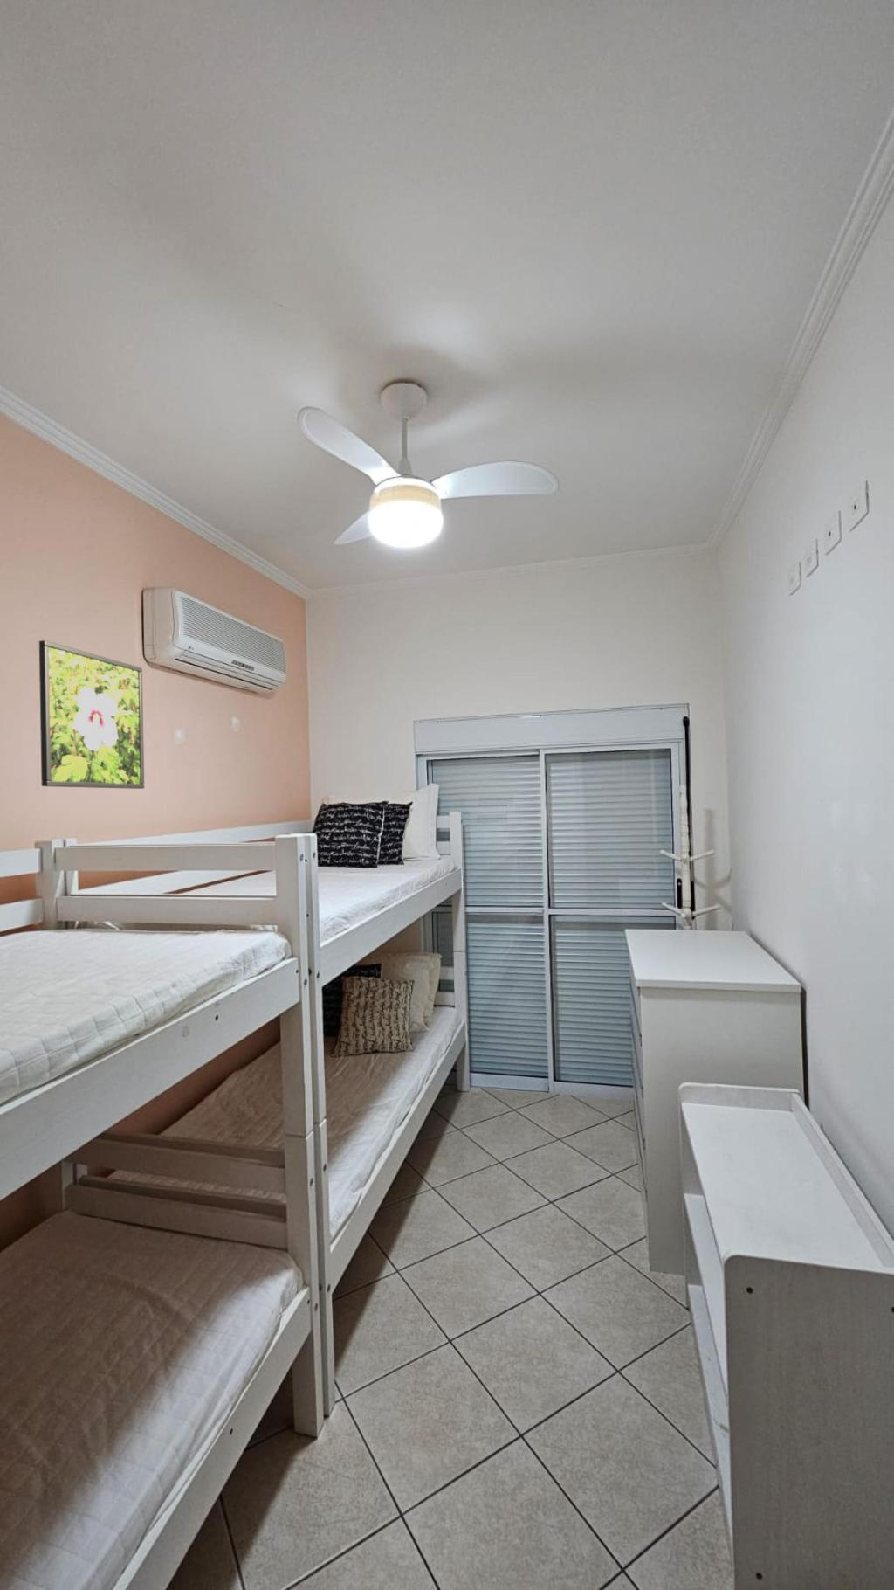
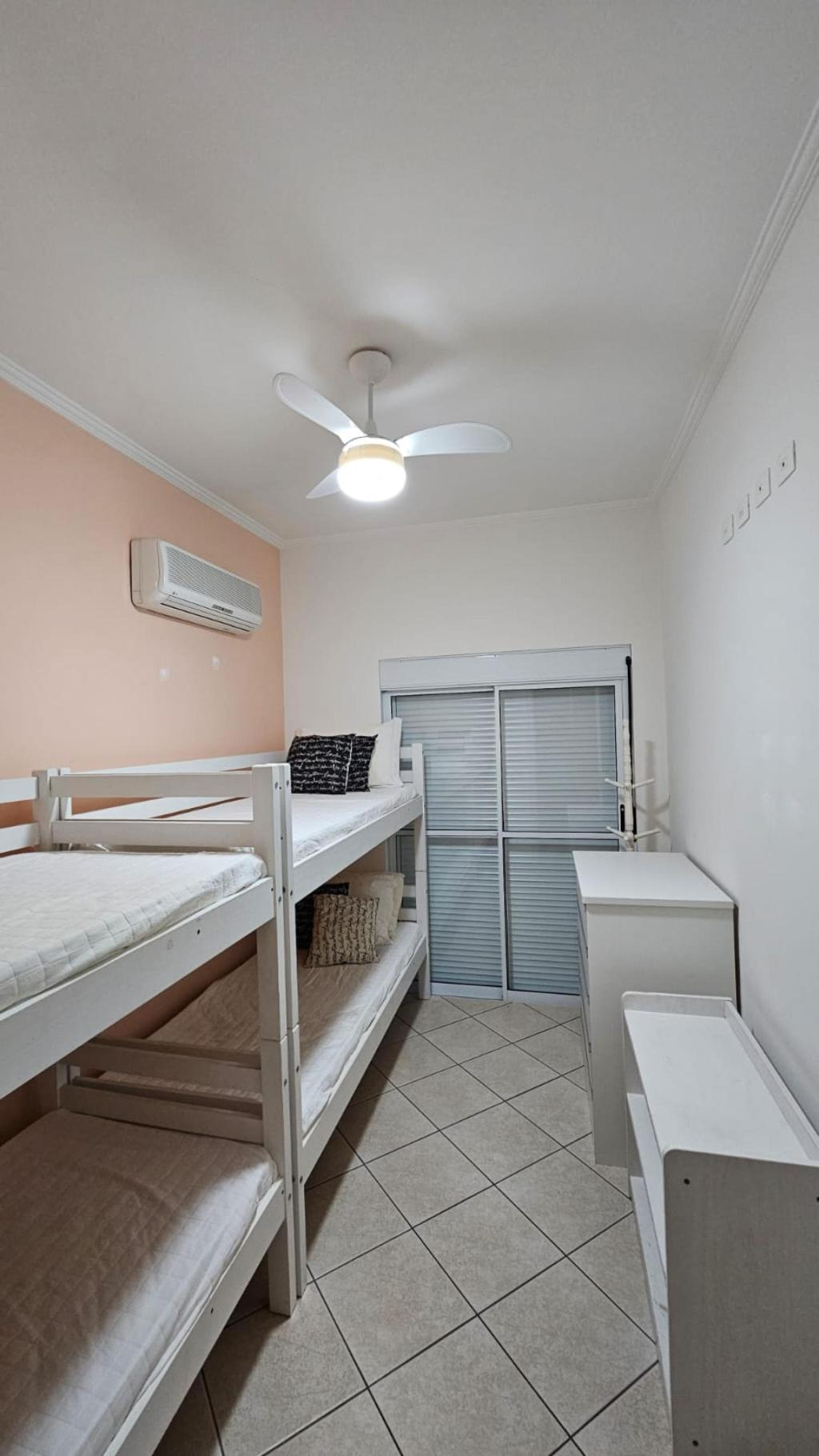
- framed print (96, 721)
